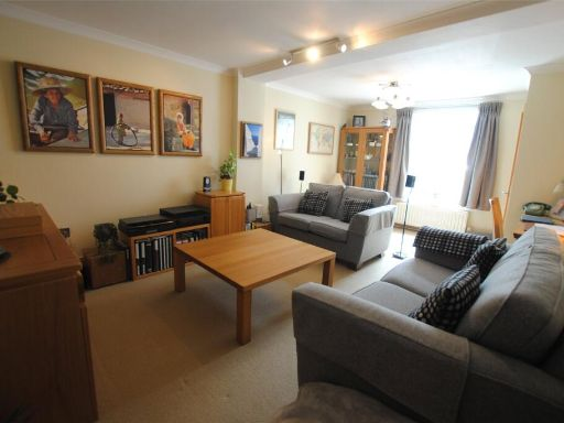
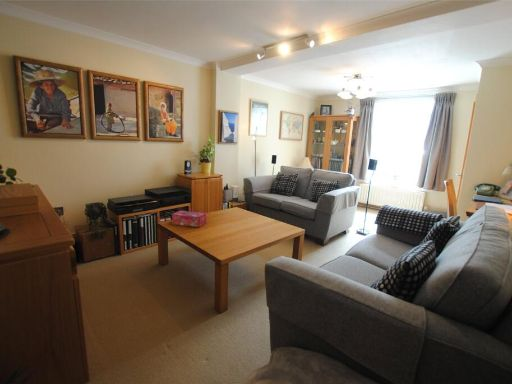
+ tissue box (189, 218)
